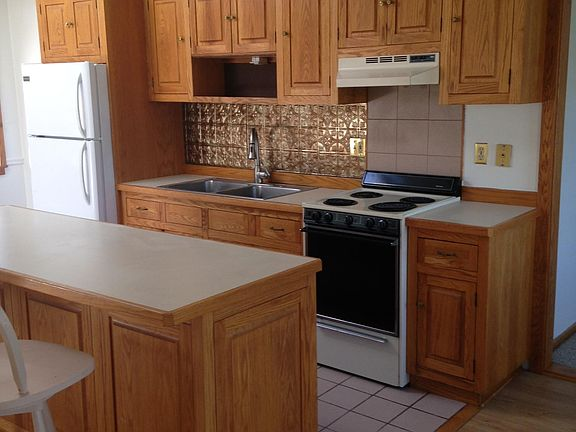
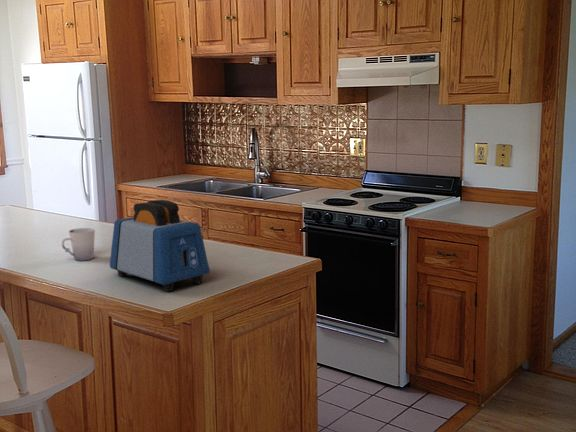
+ toaster (157, 240)
+ cup (78, 245)
